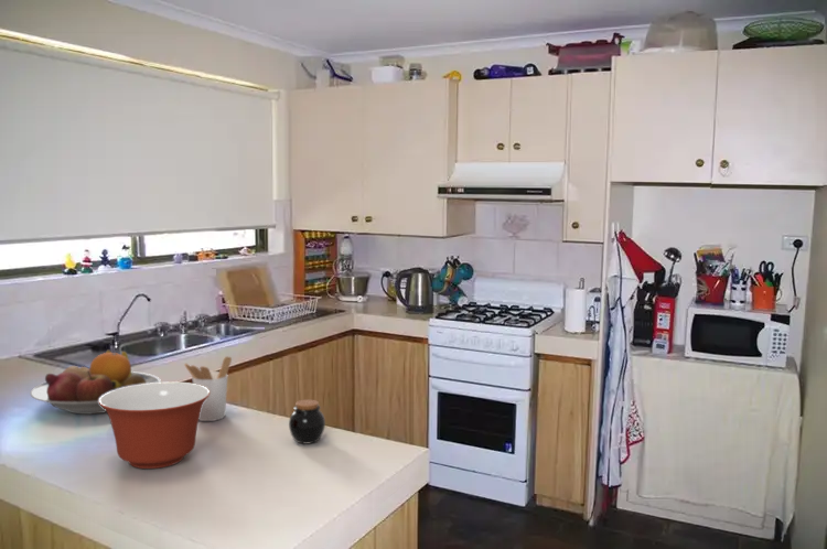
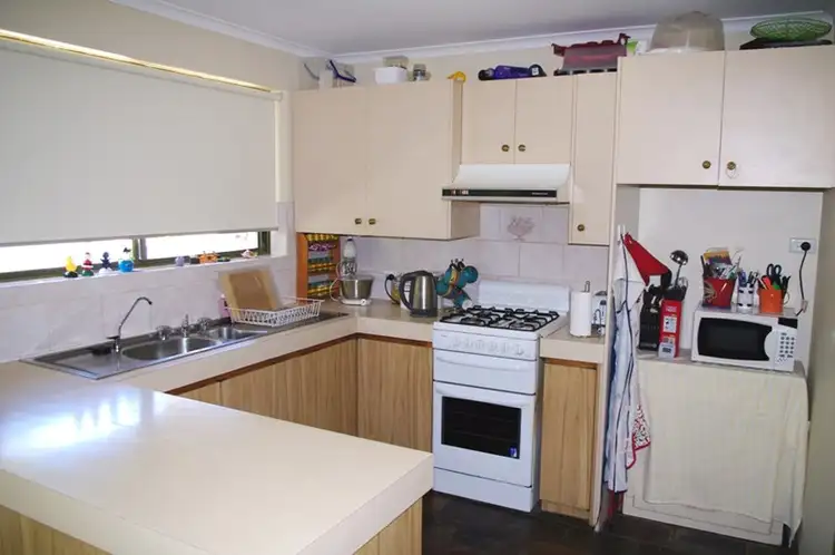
- fruit bowl (97, 380)
- utensil holder (206, 387)
- mixing bowl (155, 427)
- jar (307, 421)
